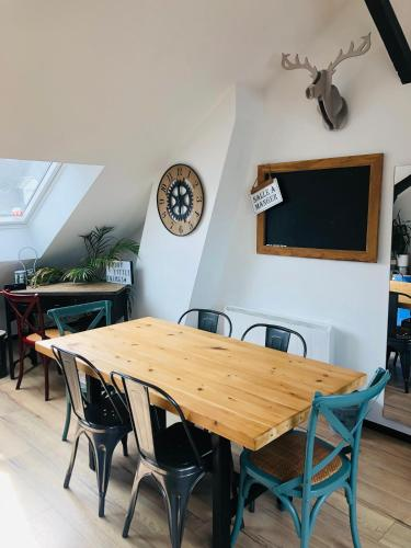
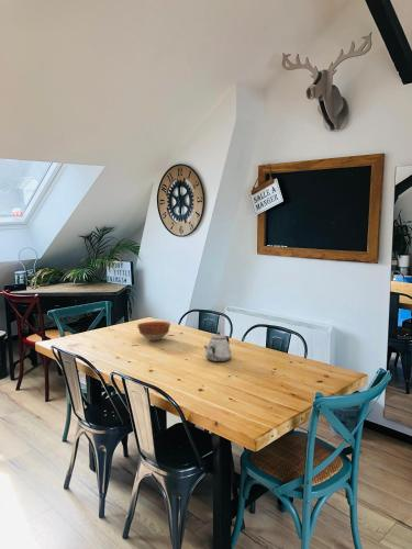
+ bowl (154, 332)
+ teapot (216, 346)
